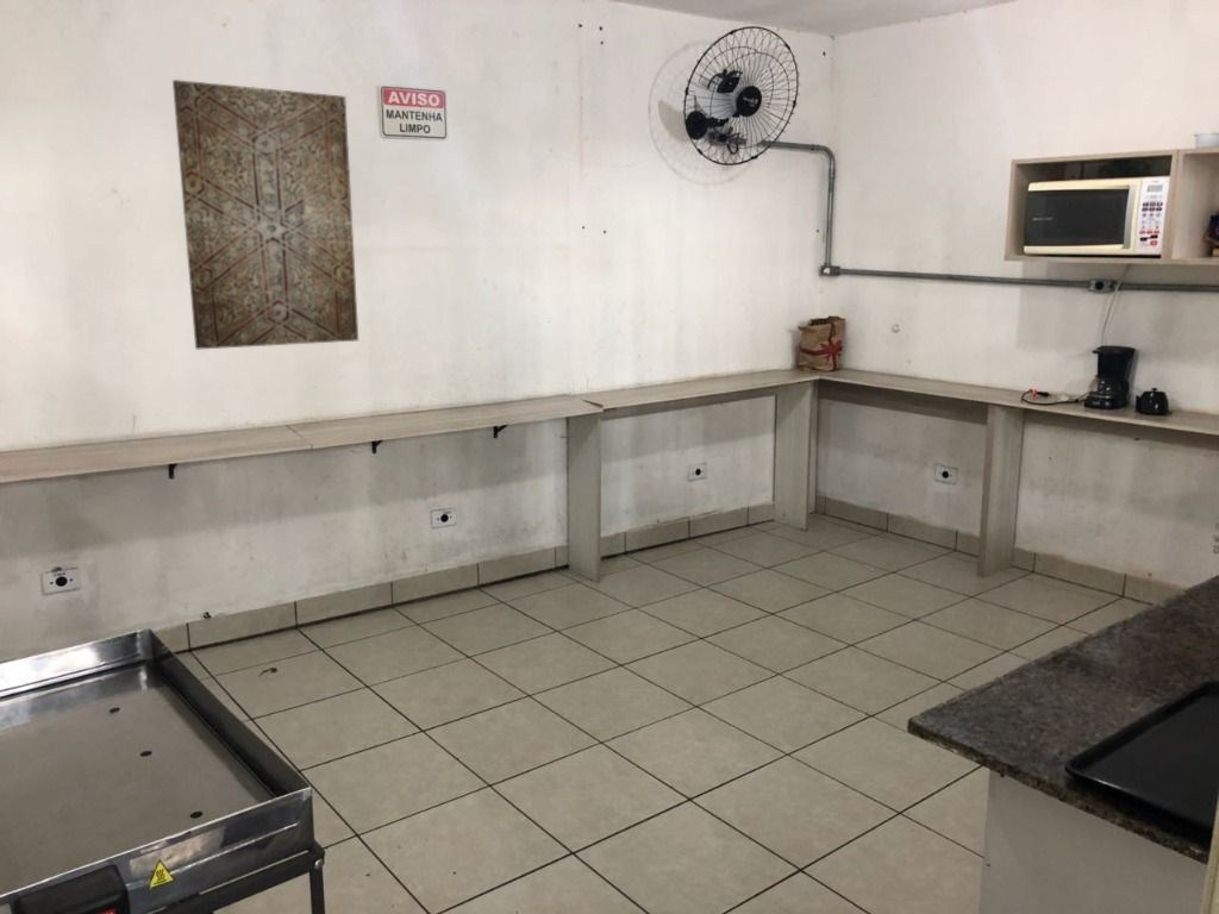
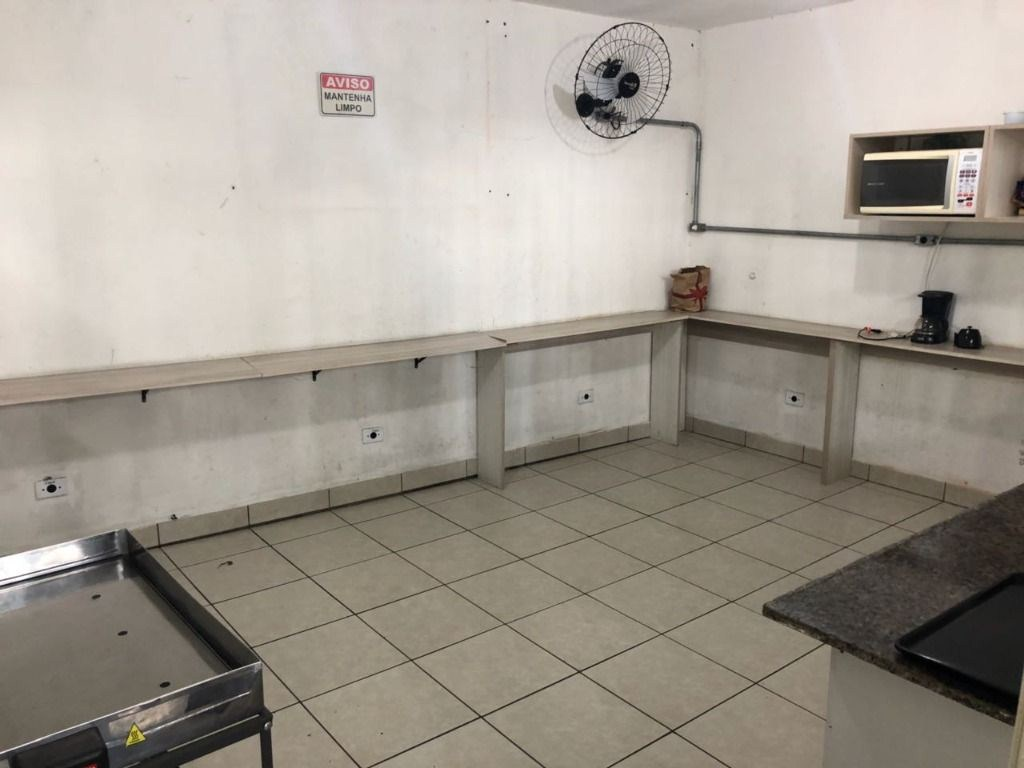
- wall art (271, 219)
